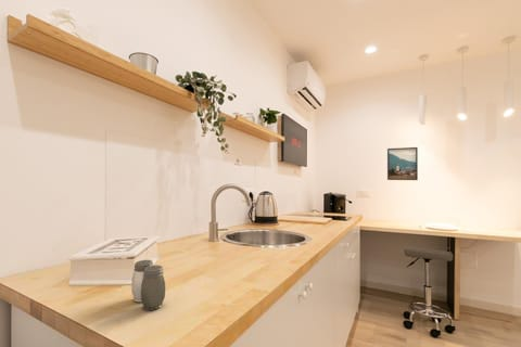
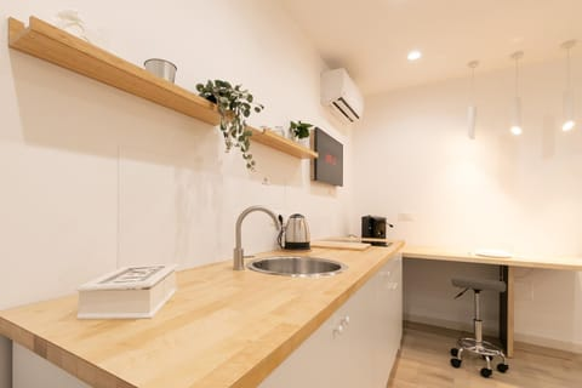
- salt and pepper shaker (148, 283)
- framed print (402, 164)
